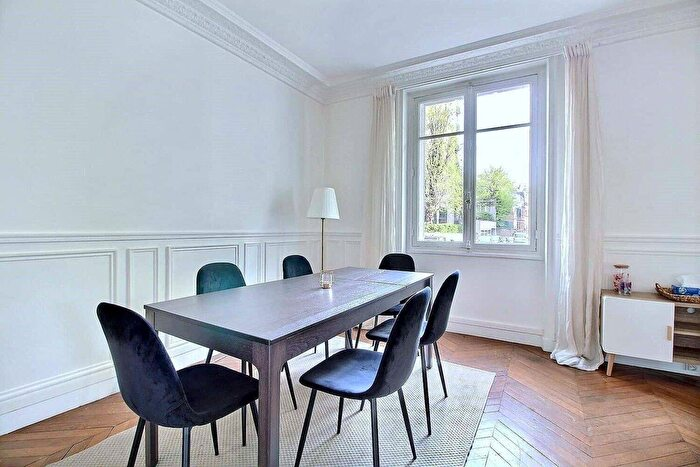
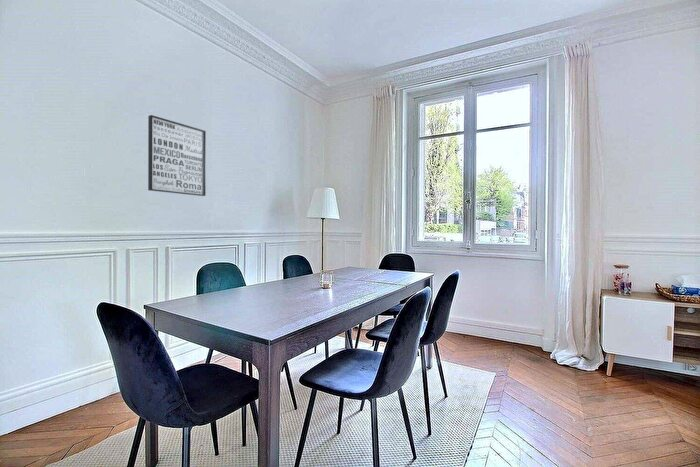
+ wall art (178, 158)
